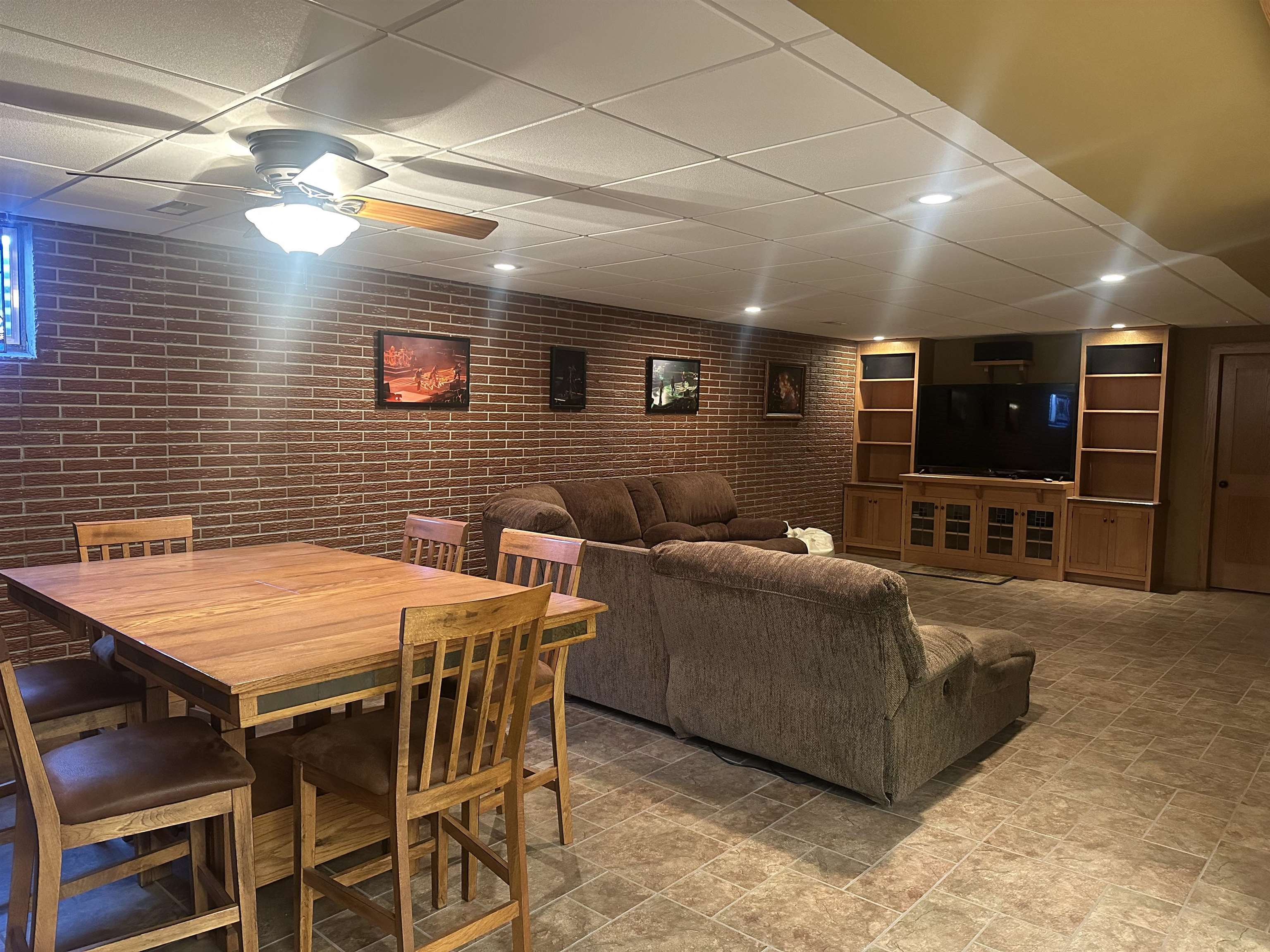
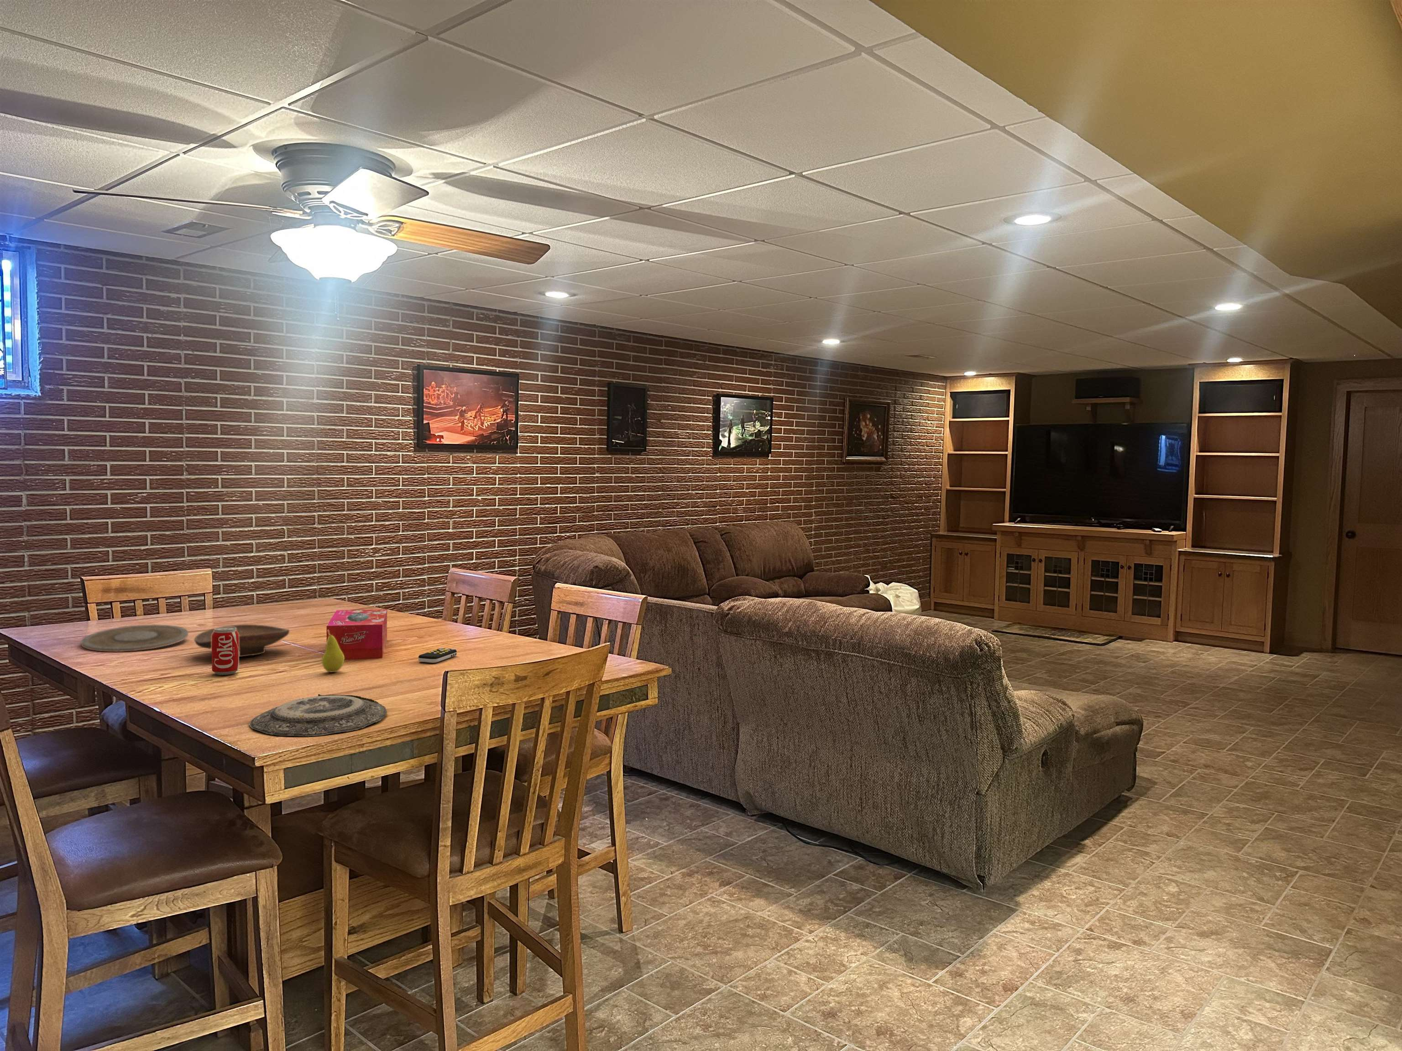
+ beverage can (225, 650)
+ plate (320, 711)
+ fruit (332, 650)
+ decorative bowl (243, 641)
+ tissue box (359, 634)
+ remote control (437, 655)
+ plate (136, 637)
